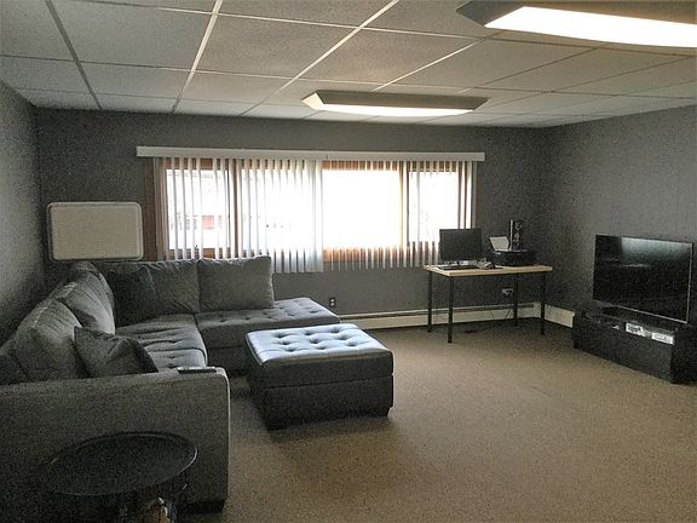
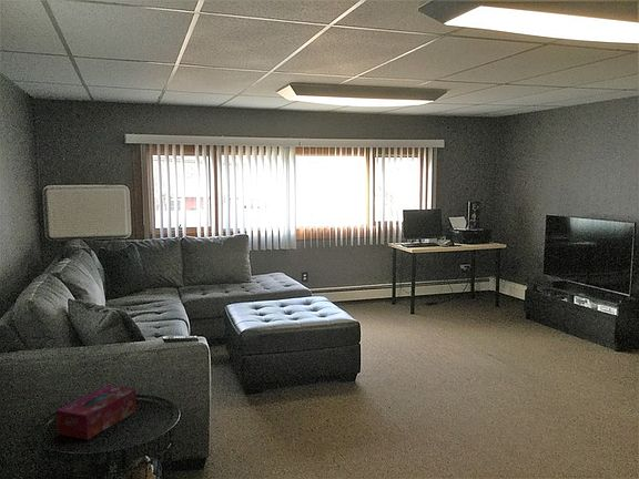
+ tissue box (98, 410)
